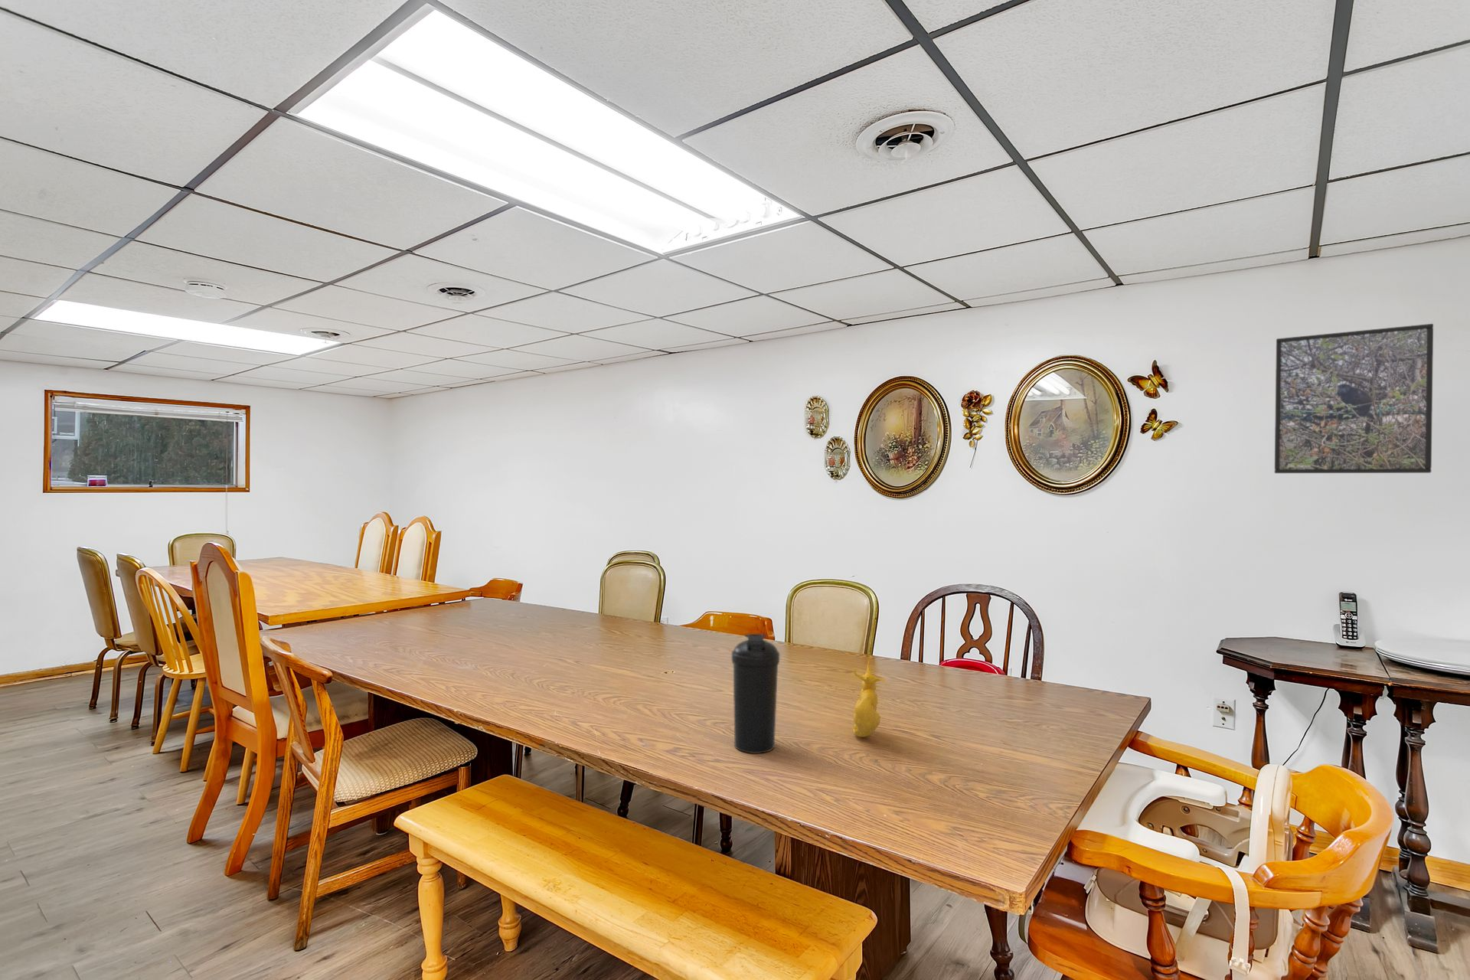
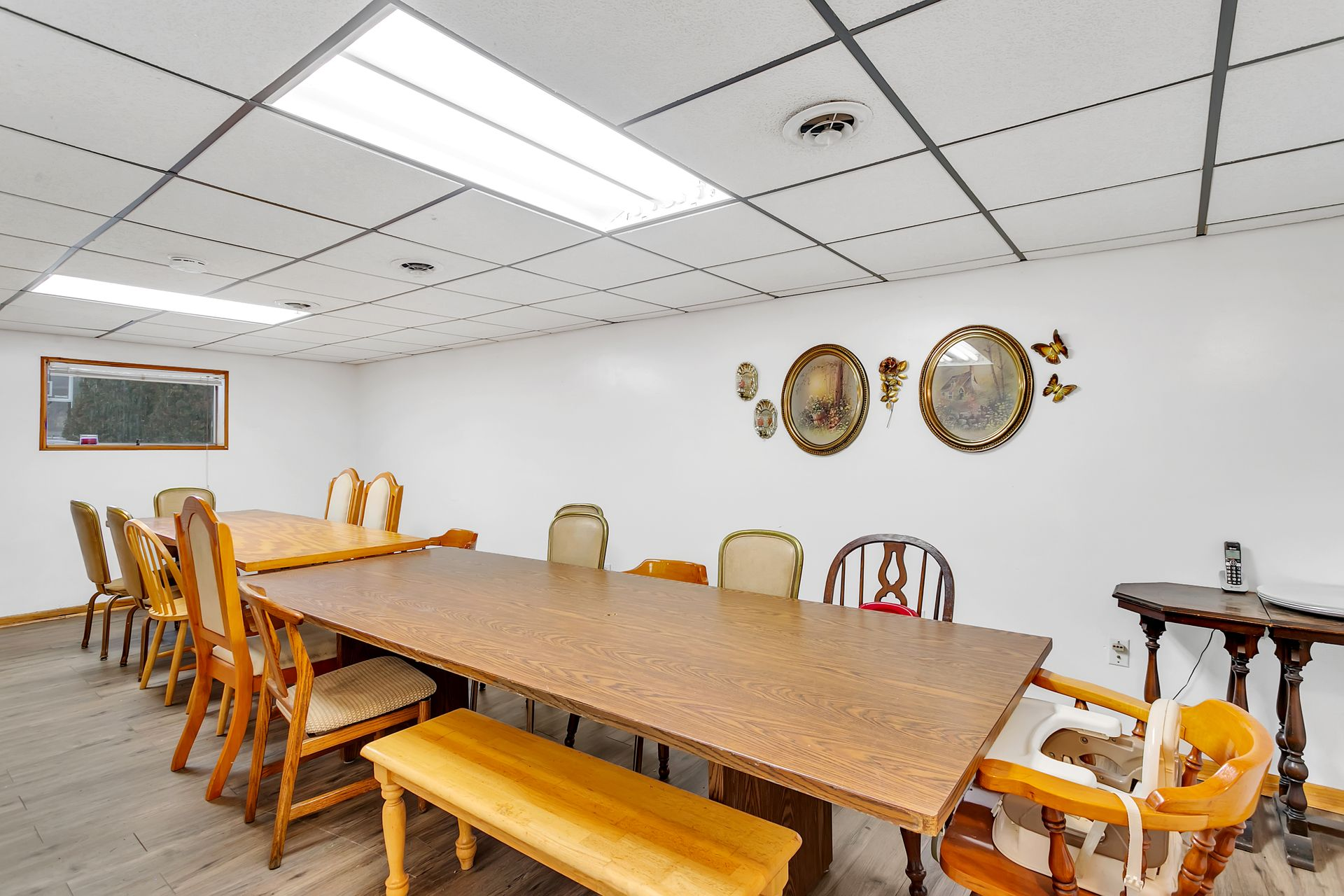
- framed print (1349, 402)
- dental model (868, 693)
- water bottle (755, 690)
